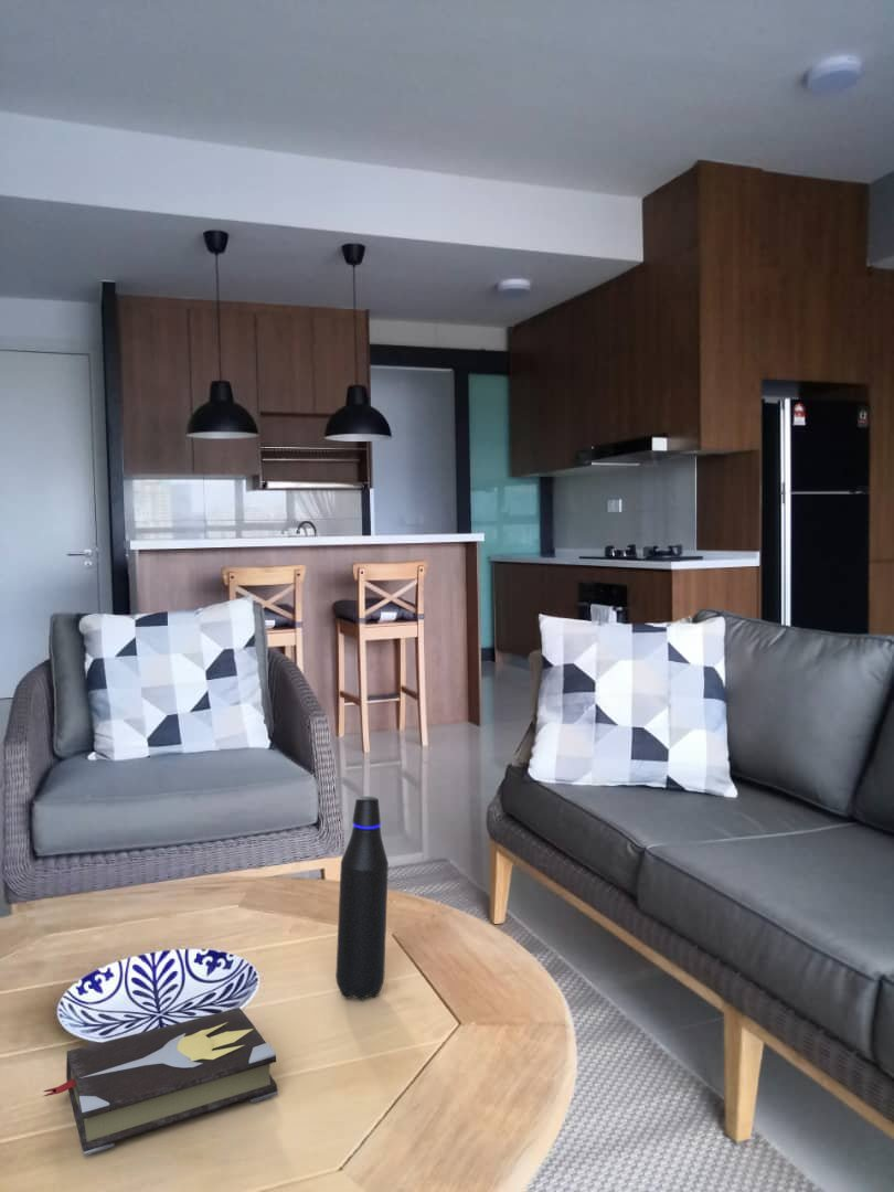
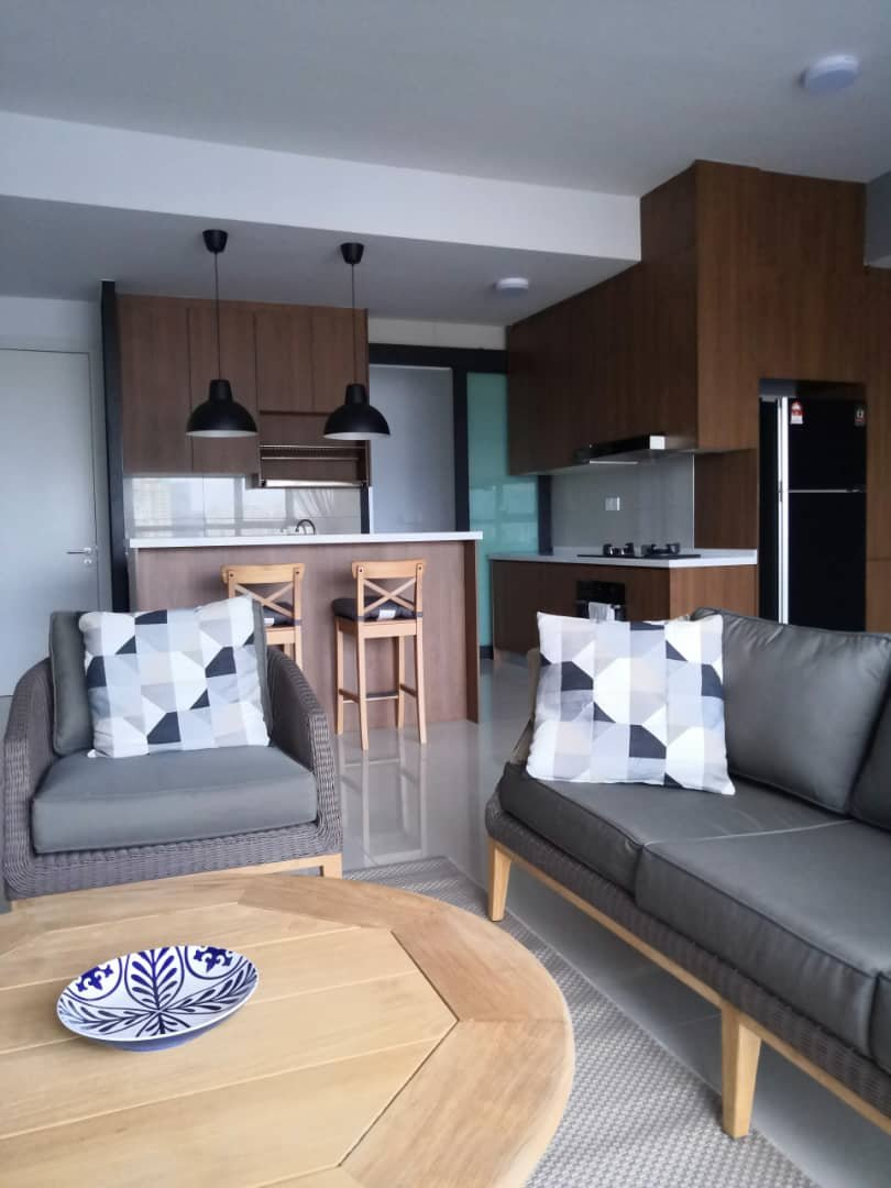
- hardback book (169, 1068)
- water bottle (361, 896)
